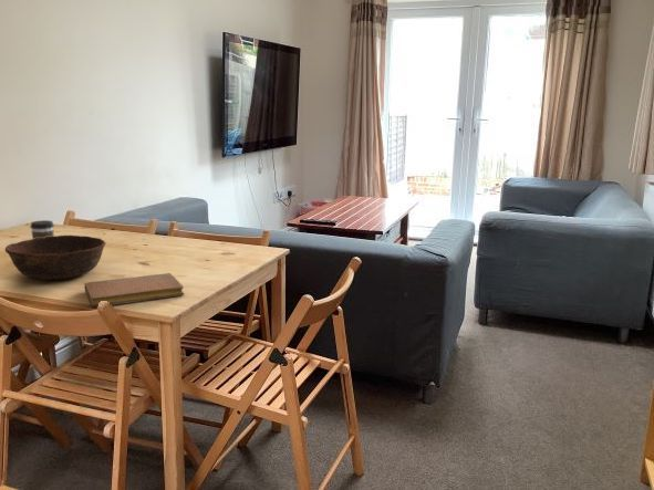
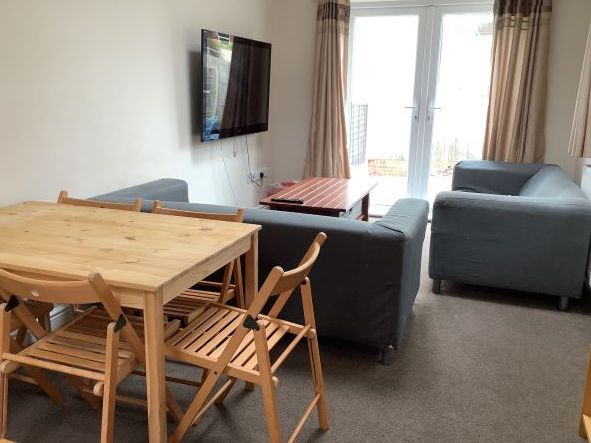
- coffee cup (43, 237)
- bowl (58, 259)
- notebook (134, 288)
